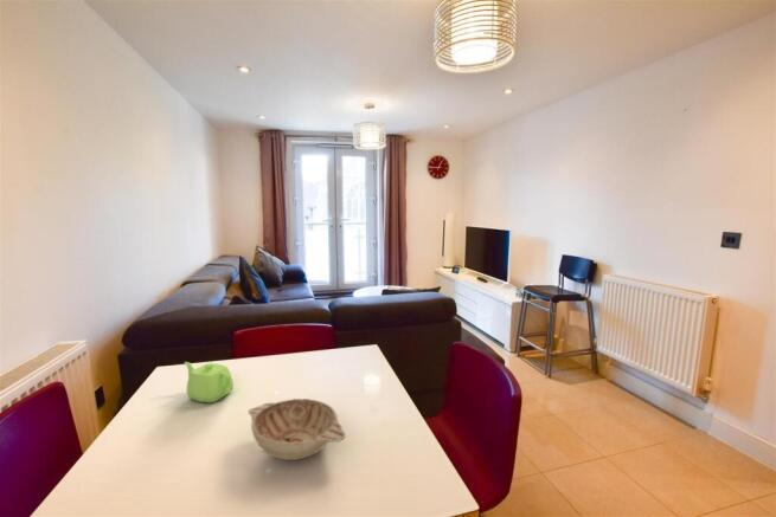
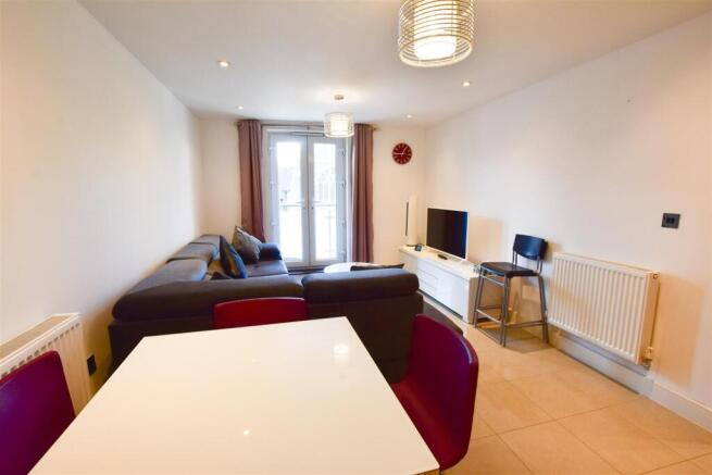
- decorative bowl (296, 432)
- teapot (206, 379)
